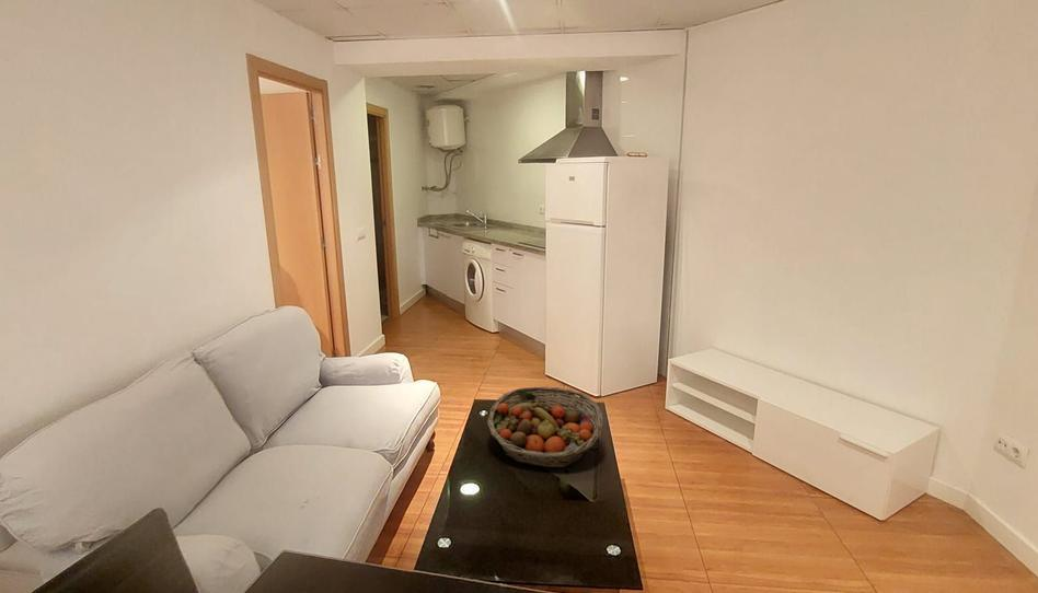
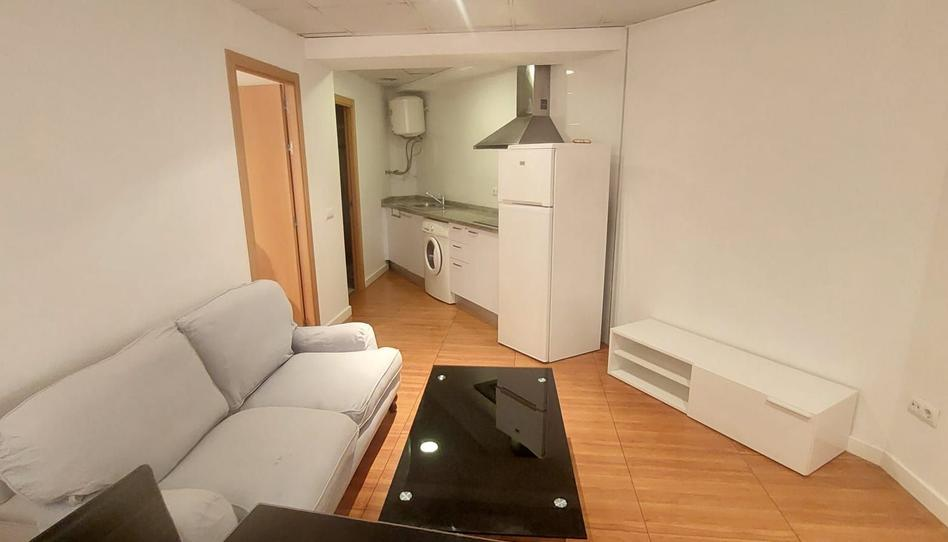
- fruit basket (544, 426)
